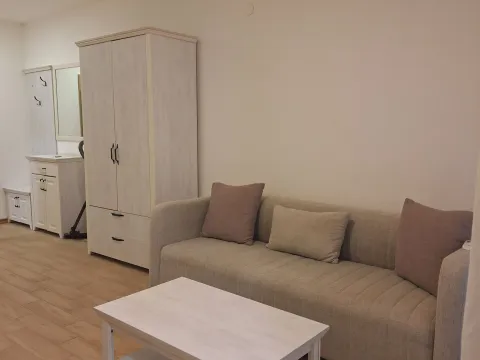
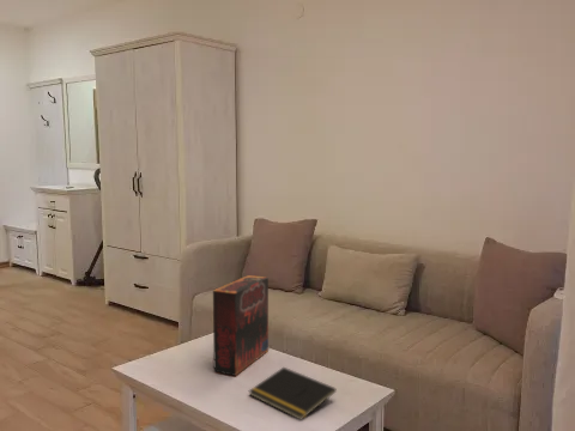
+ notepad (291, 390)
+ board game (242, 322)
